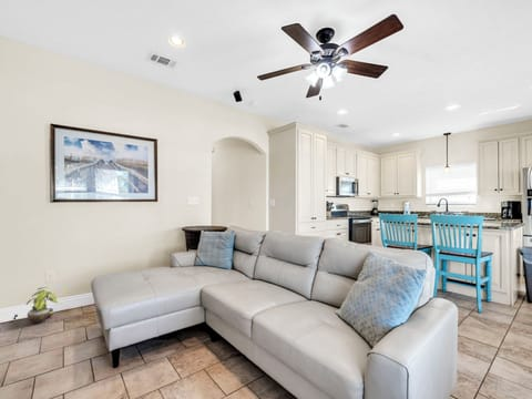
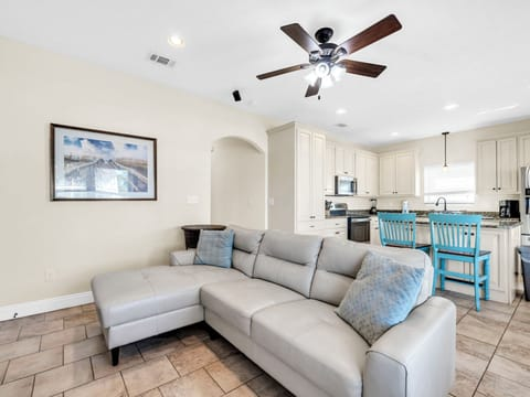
- potted plant (42, 304)
